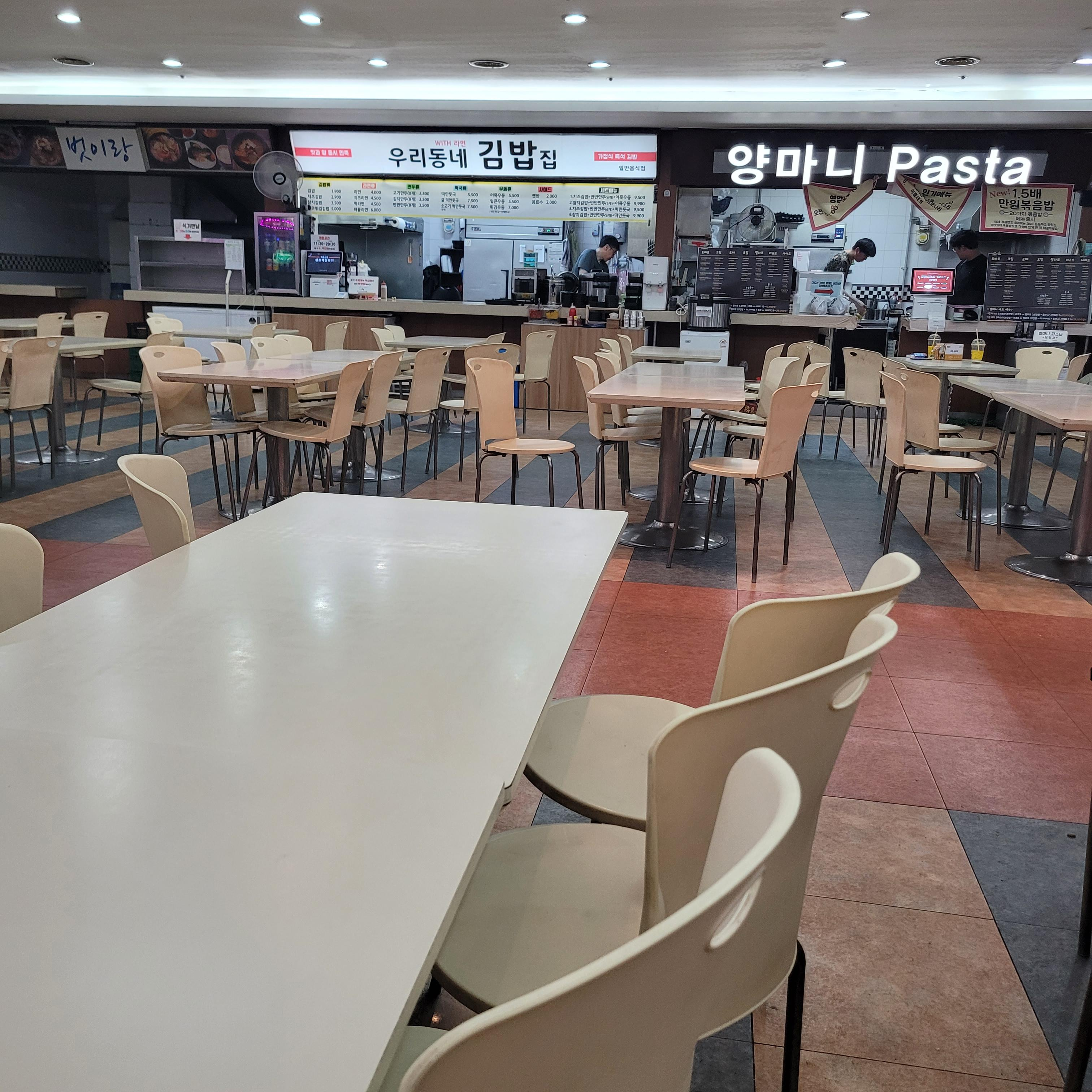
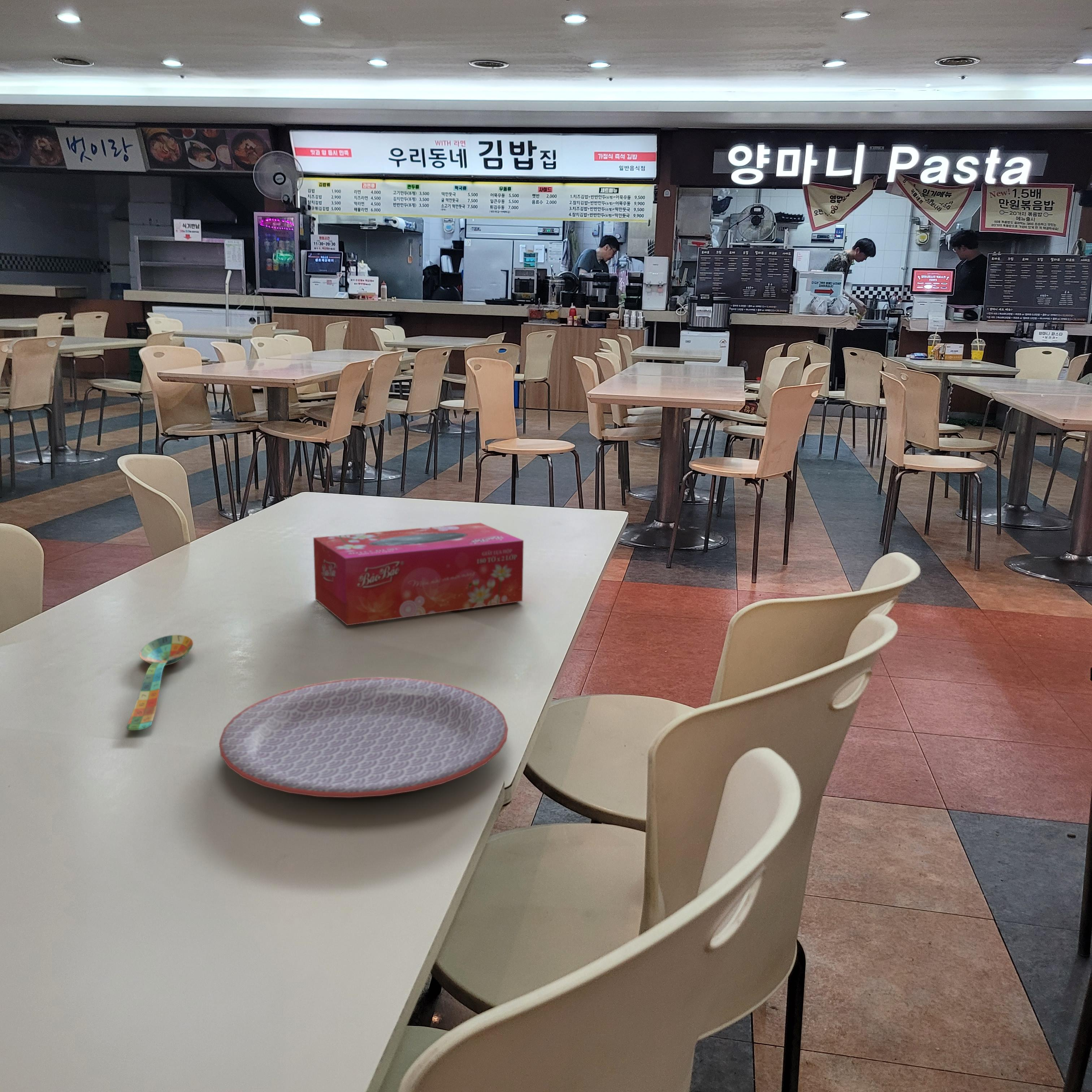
+ spoon (156, 676)
+ plate (367, 737)
+ tissue box (419, 570)
